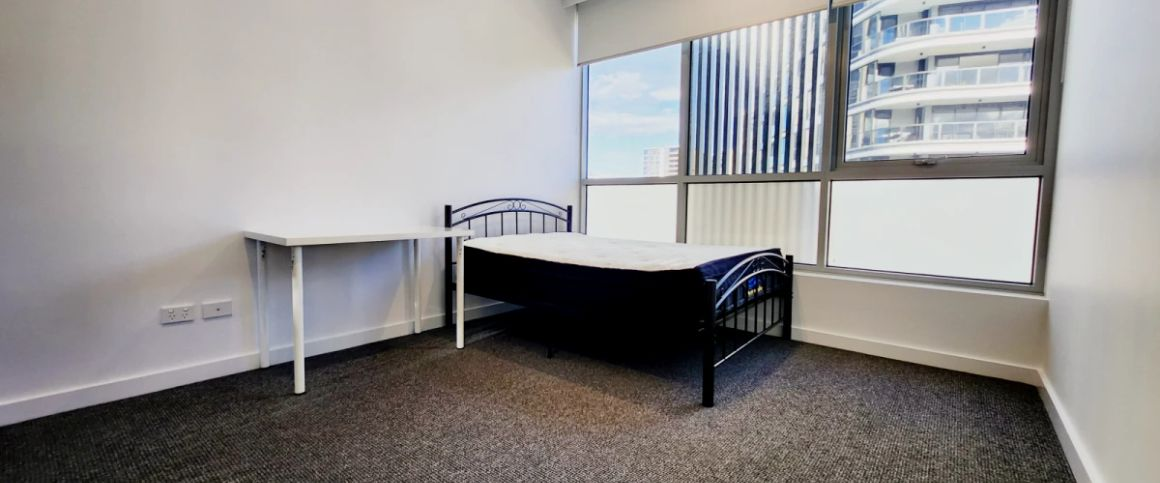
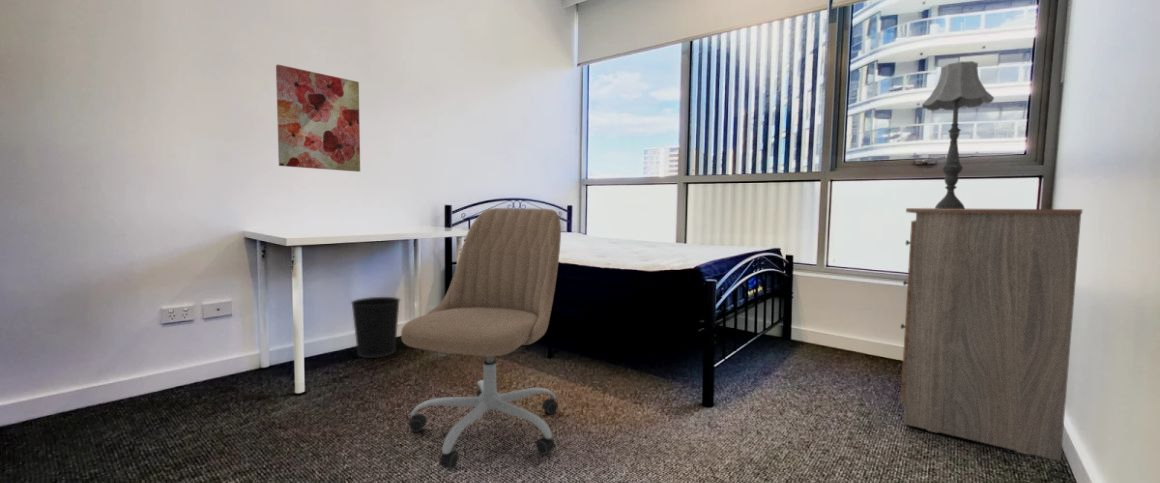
+ wall art (320, 121)
+ dresser (971, 307)
+ office chair (489, 320)
+ table lamp (953, 137)
+ wastebasket (376, 326)
